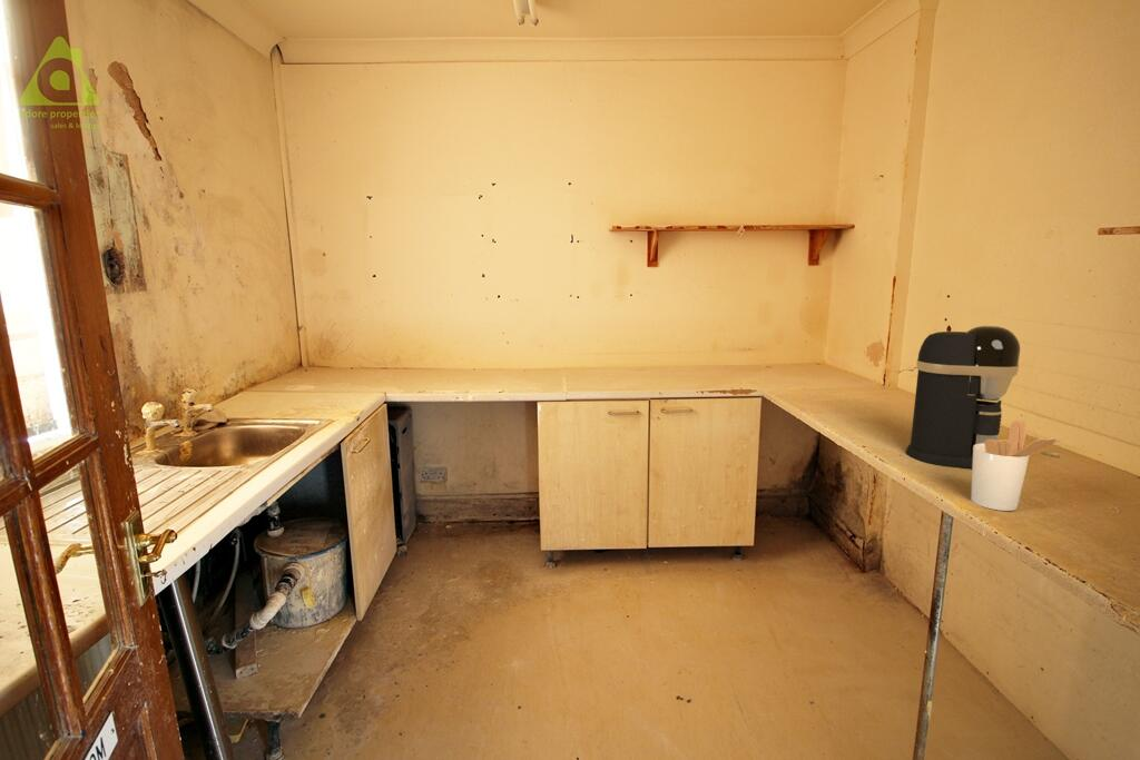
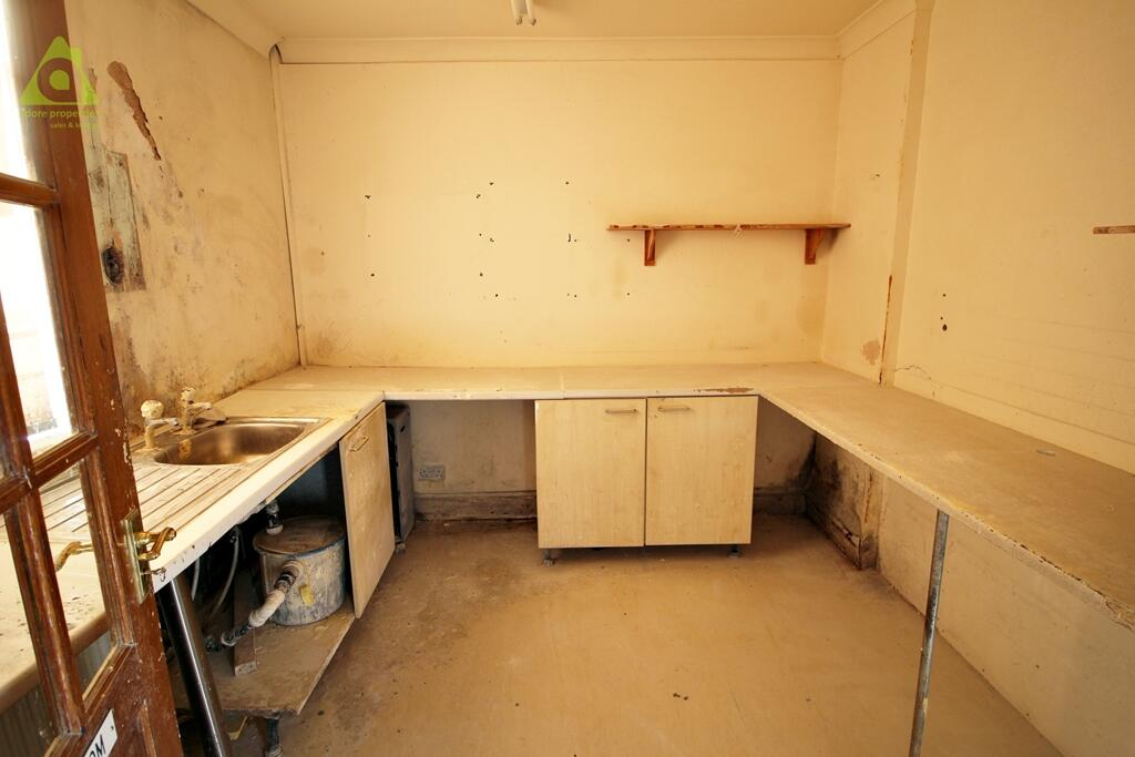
- coffee maker (962, 394)
- utensil holder (1012, 466)
